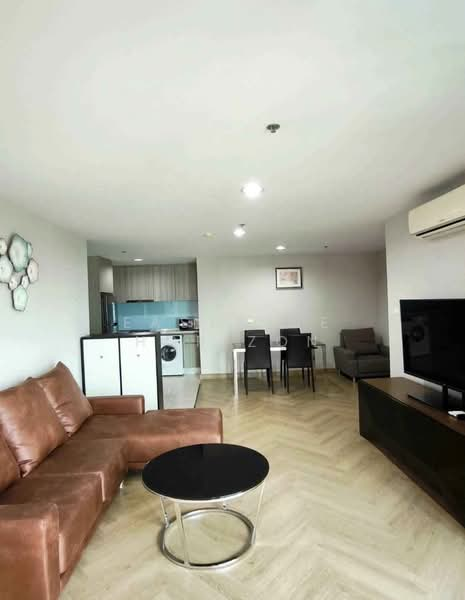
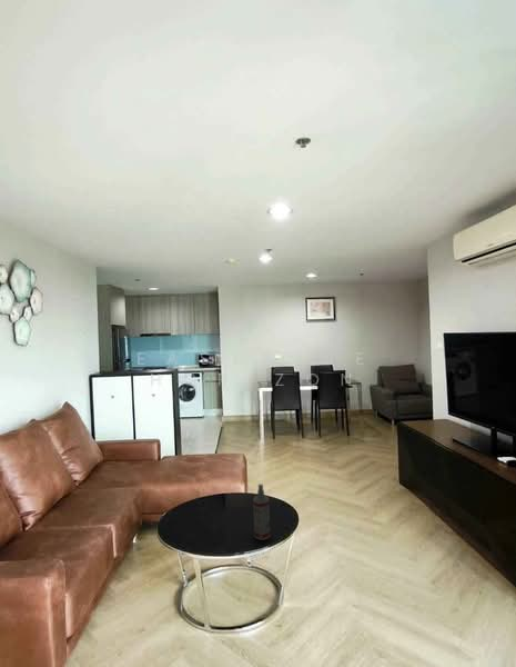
+ spray bottle (261, 510)
